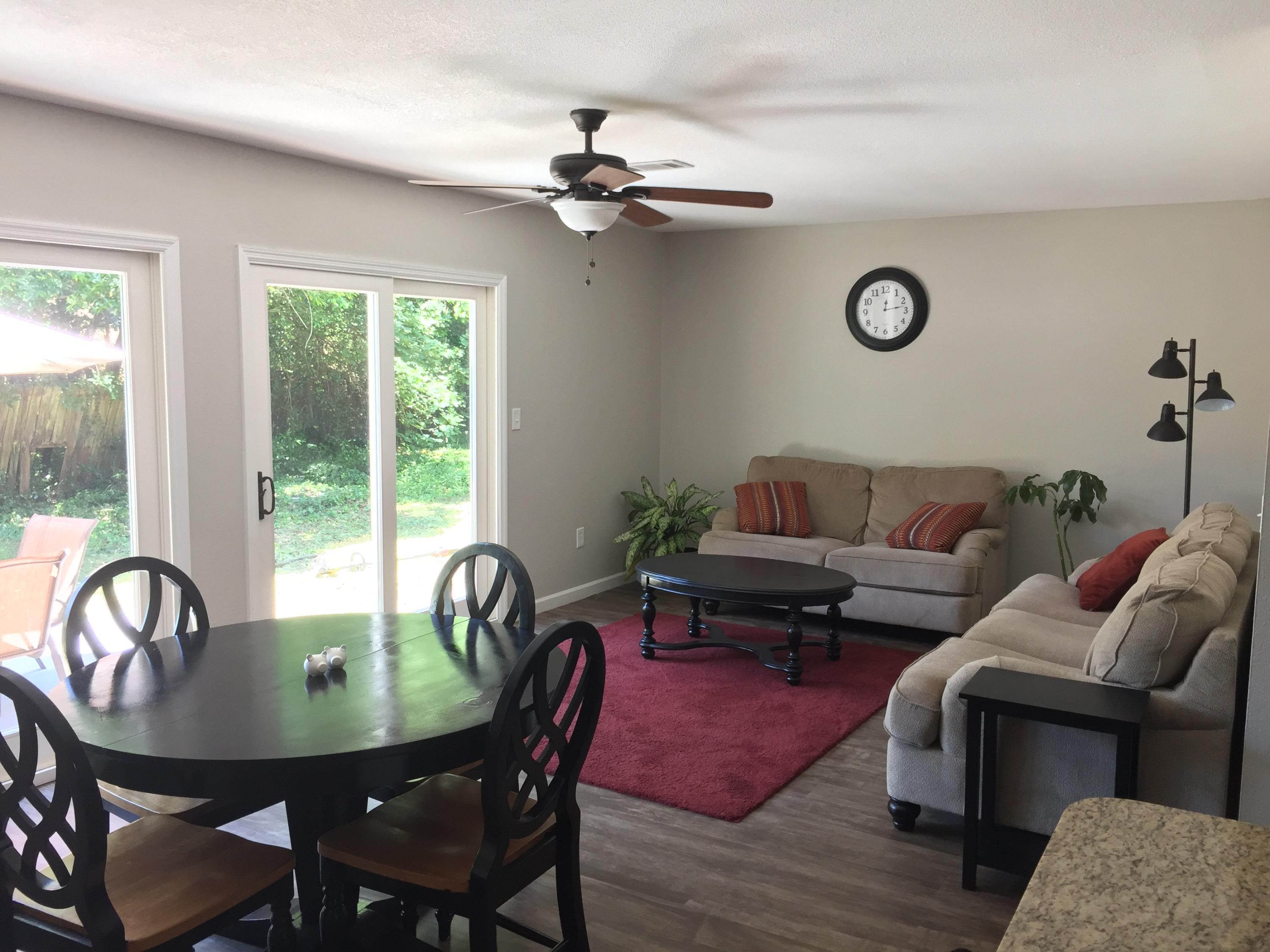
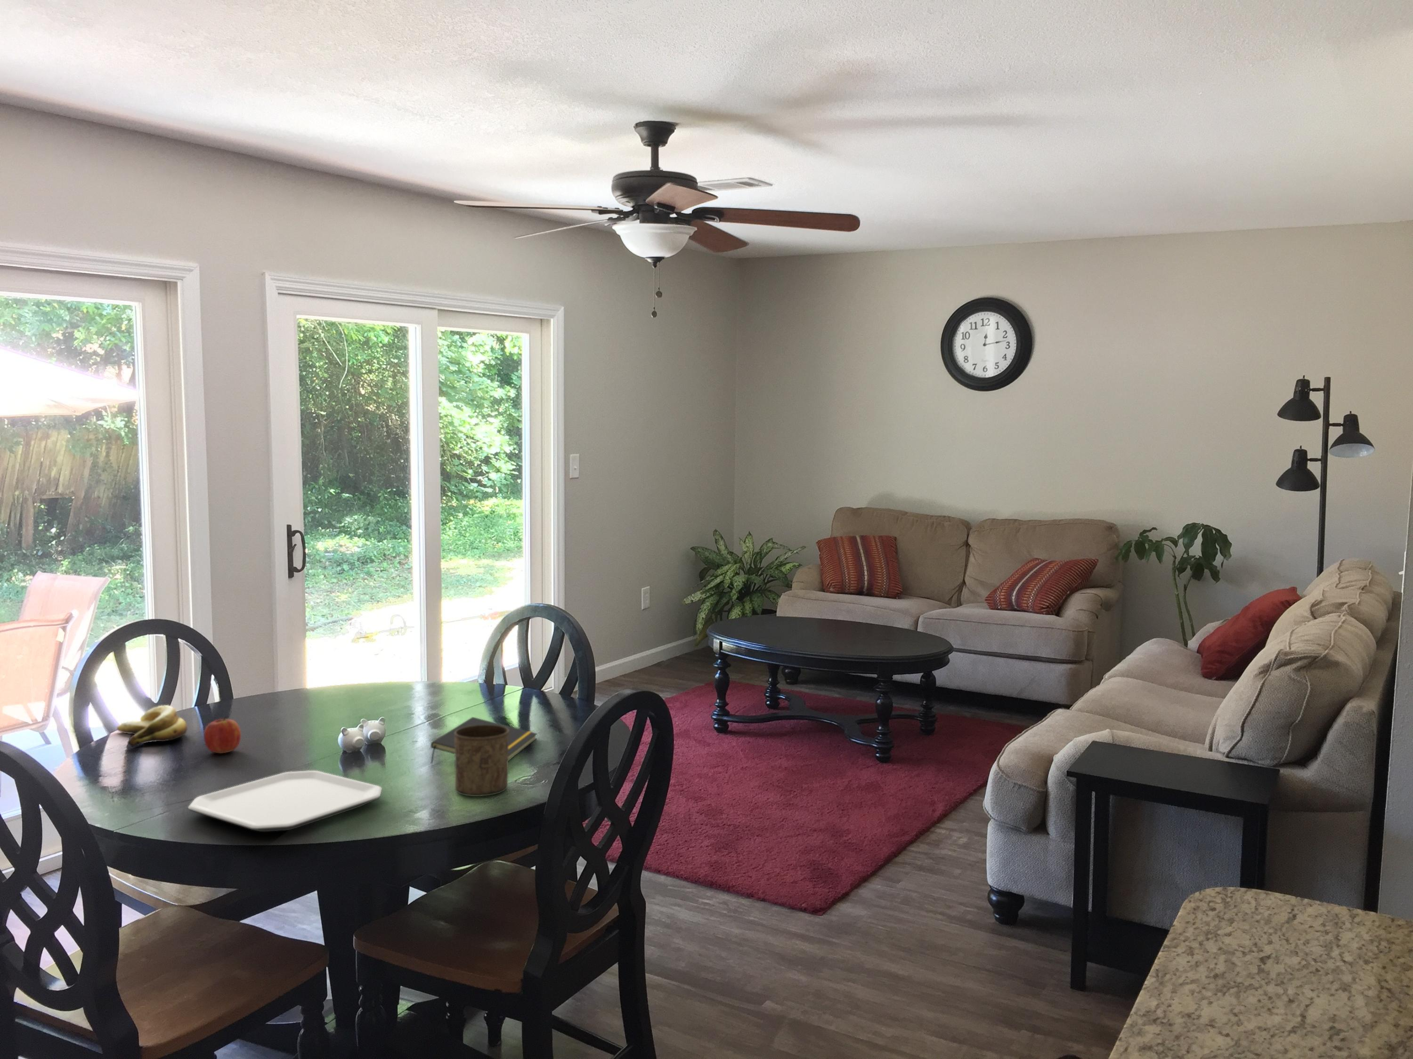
+ fruit (223, 734)
+ notepad (486, 724)
+ banana (145, 723)
+ cup (482, 760)
+ plate (288, 802)
